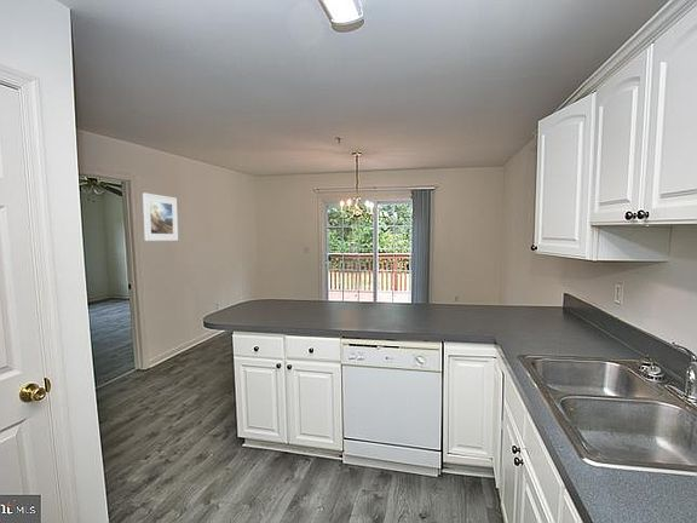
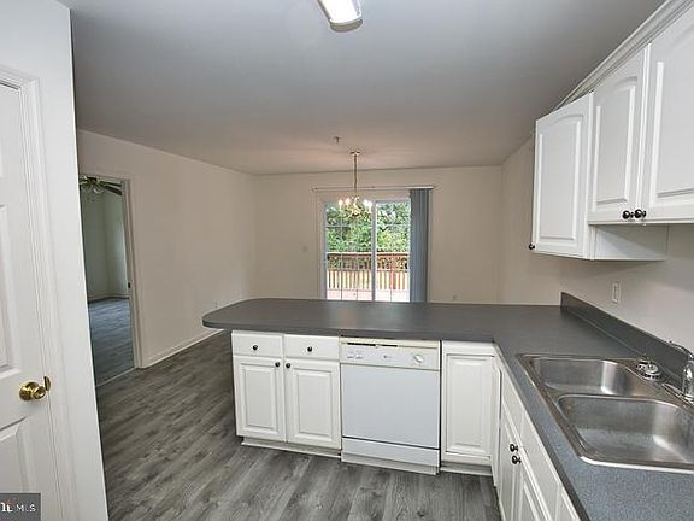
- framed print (161, 218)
